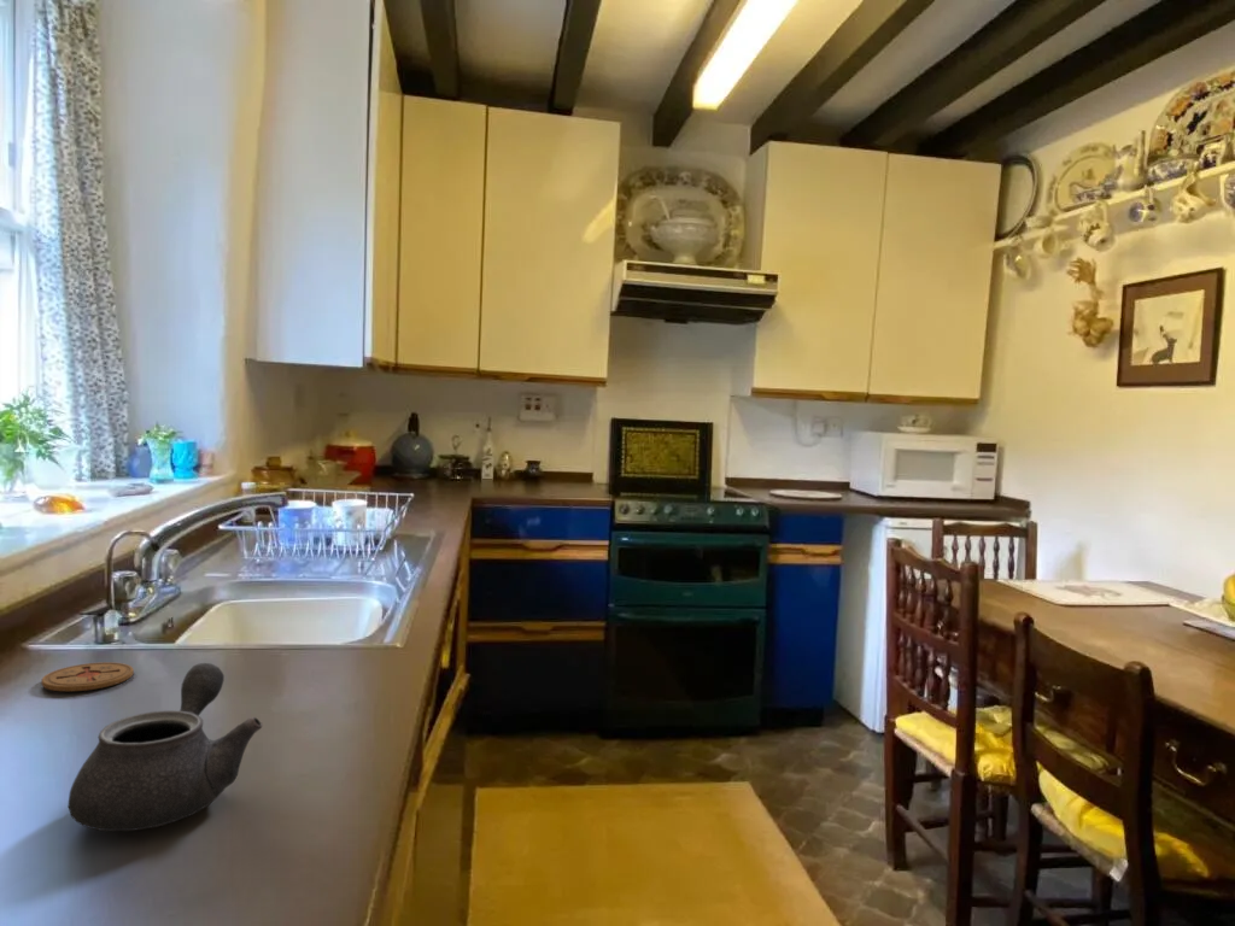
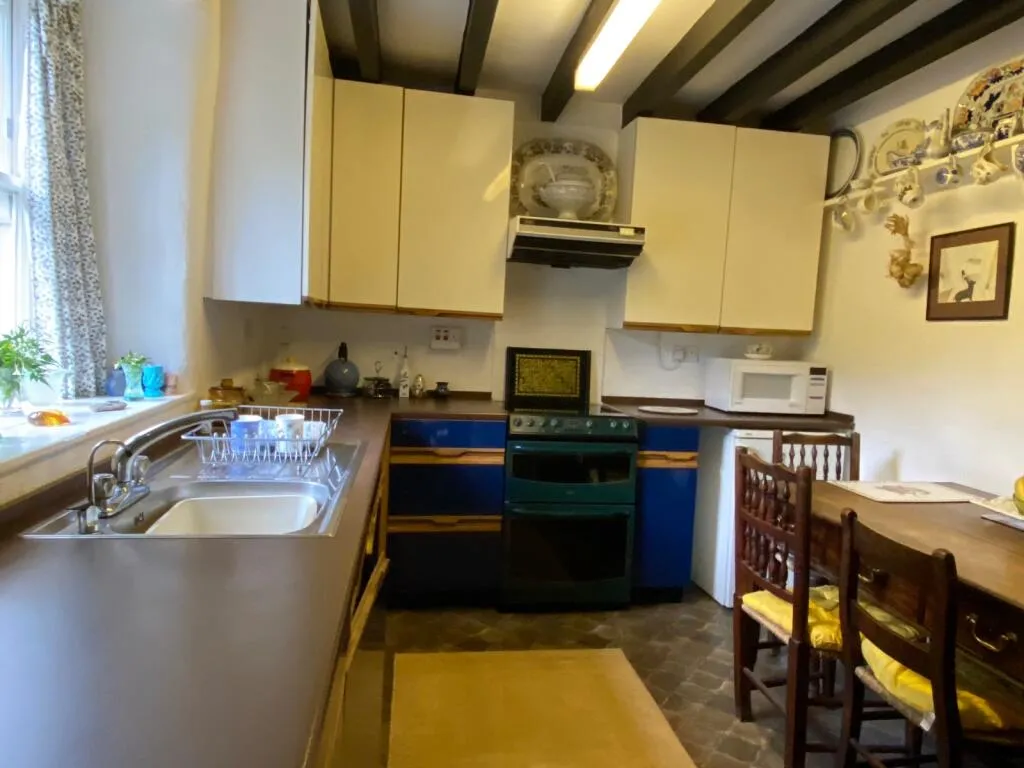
- teapot (178, 738)
- coaster (88, 675)
